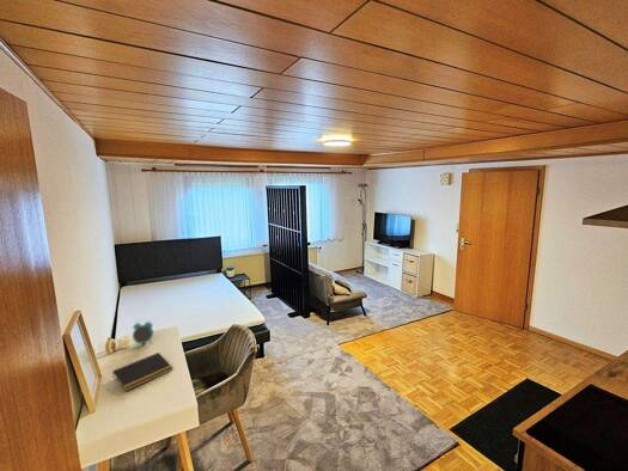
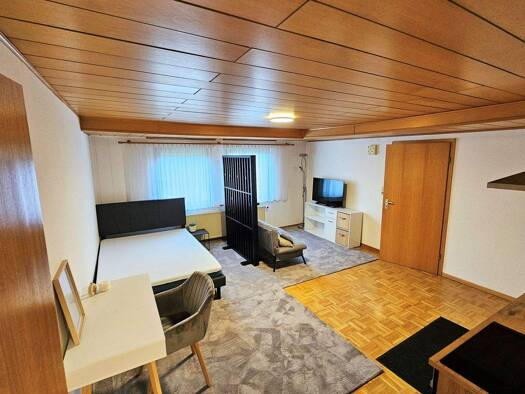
- notepad (144, 369)
- alarm clock (142, 331)
